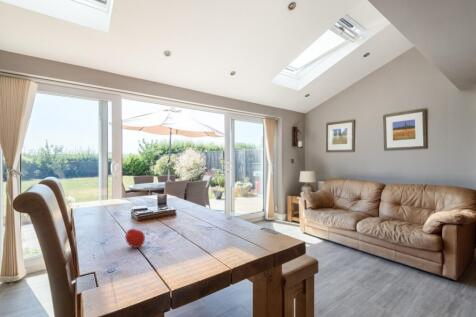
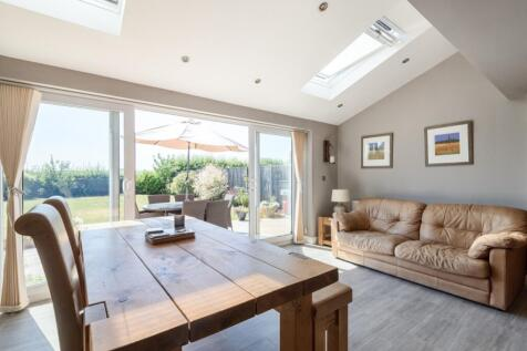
- fruit (135, 236)
